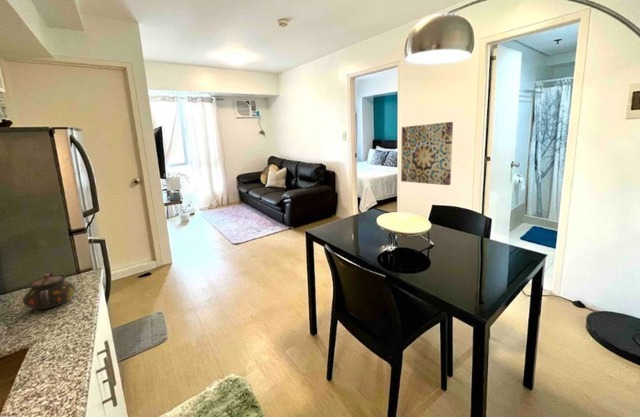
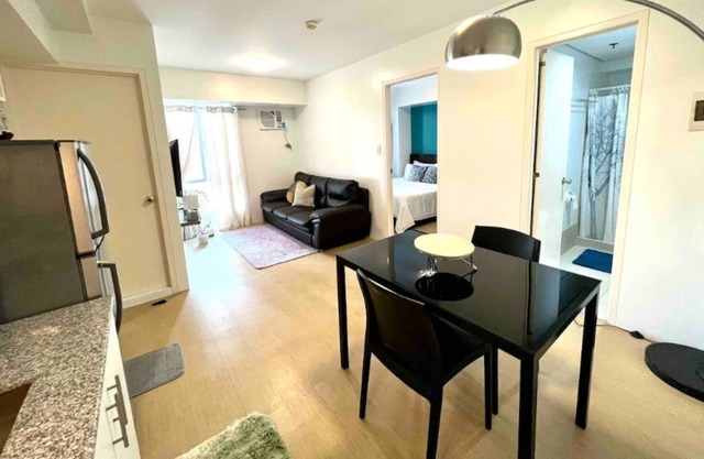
- wall art (424, 154)
- teapot (49, 288)
